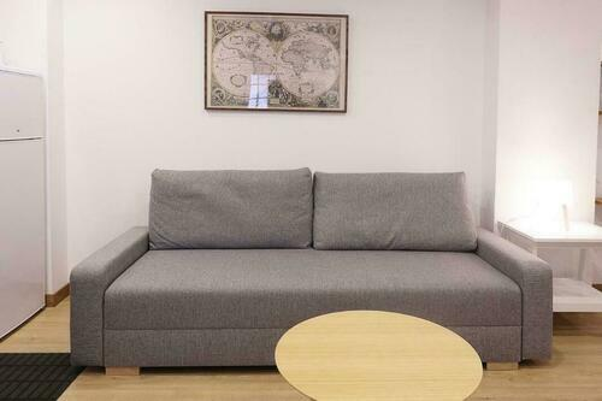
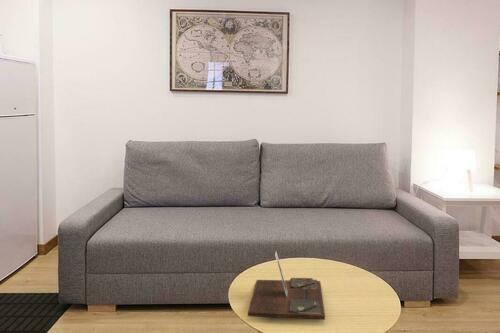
+ decorative tray (291, 278)
